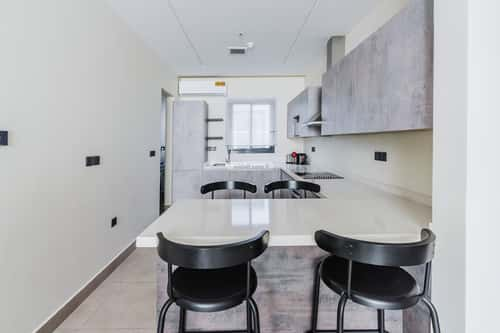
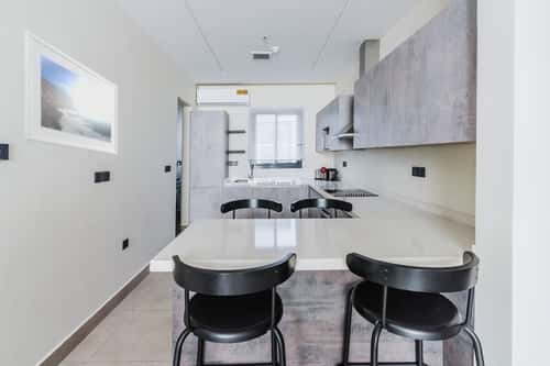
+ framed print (81, 107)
